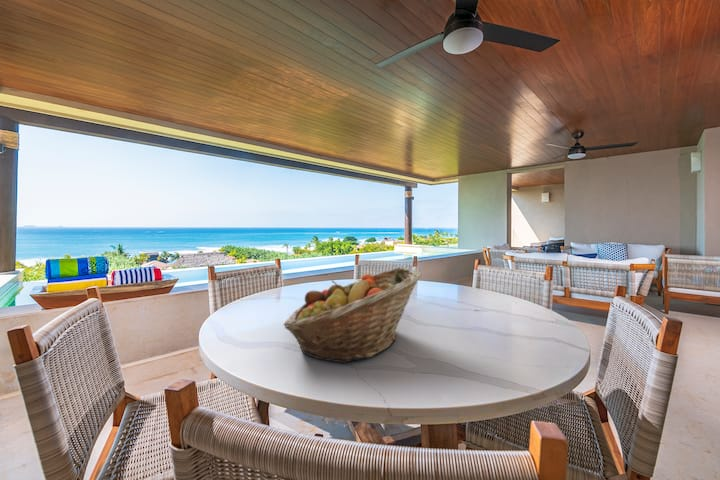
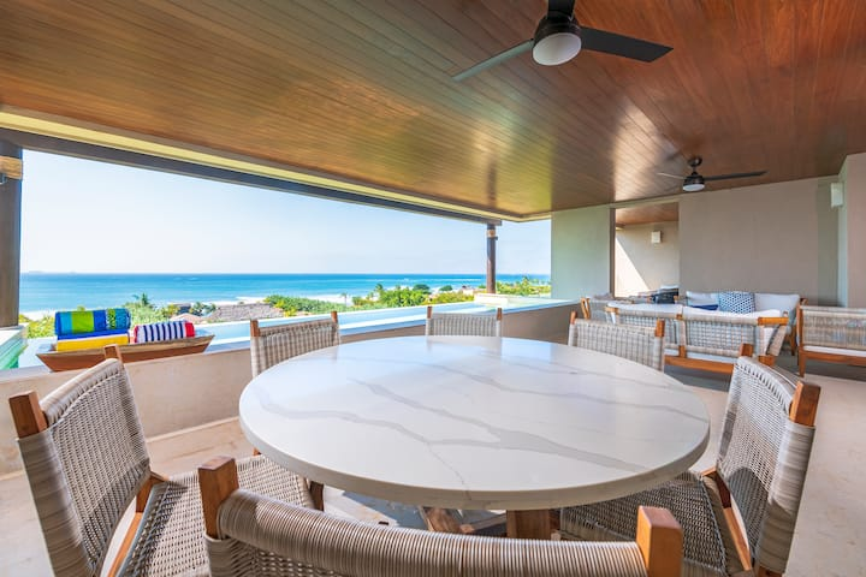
- fruit basket (354, 305)
